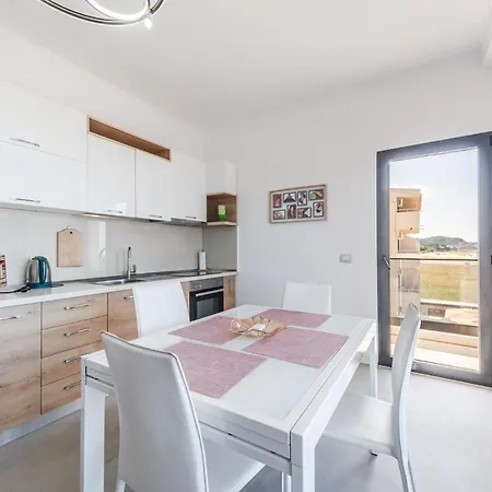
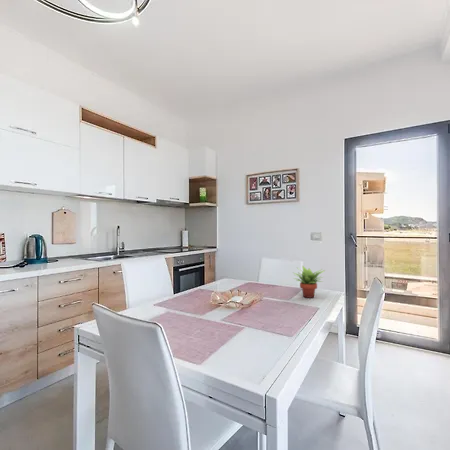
+ succulent plant (308, 281)
